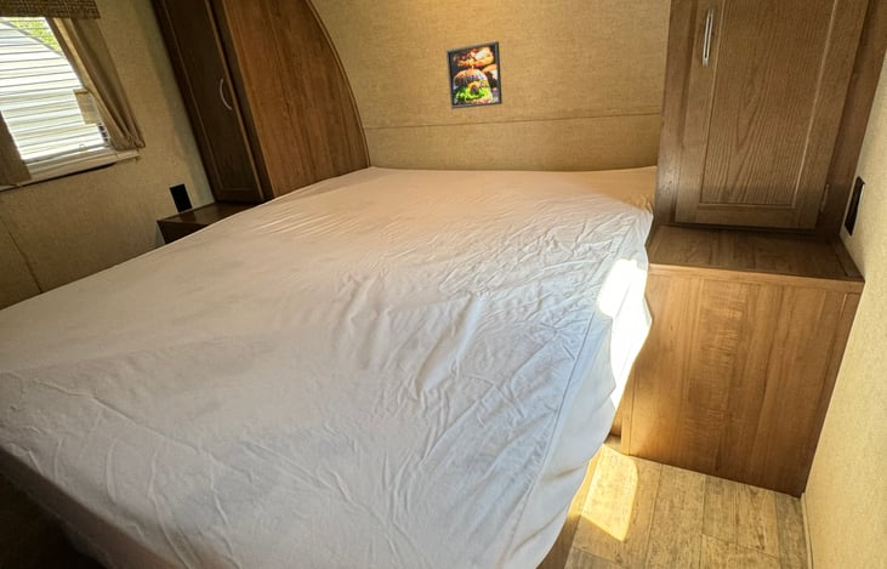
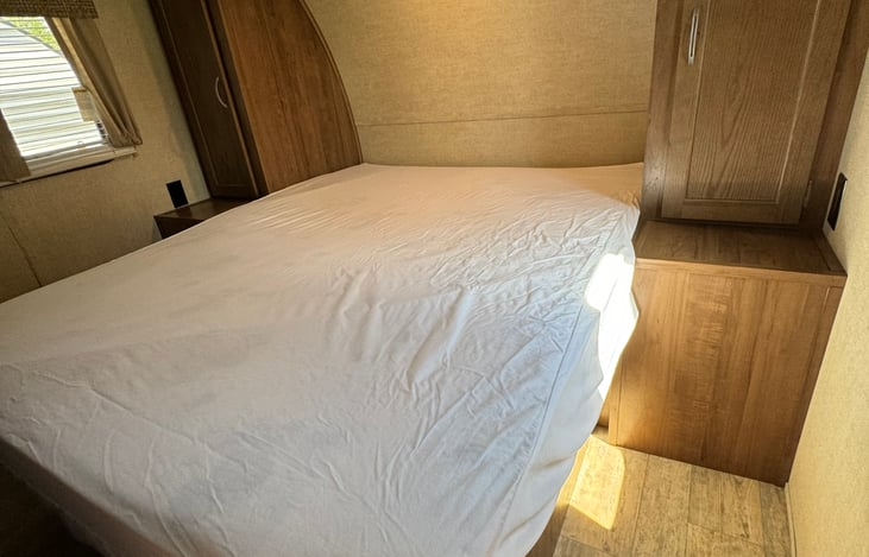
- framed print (473, 76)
